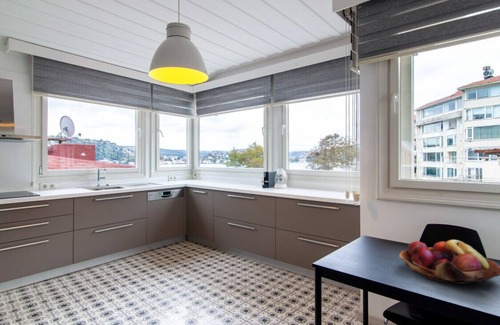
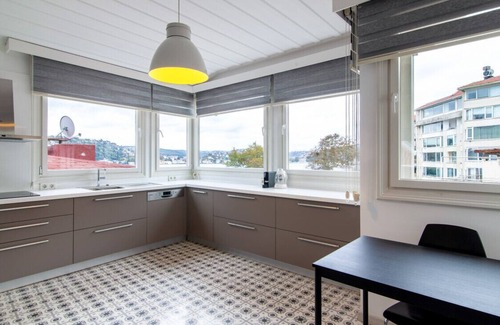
- fruit basket (448, 258)
